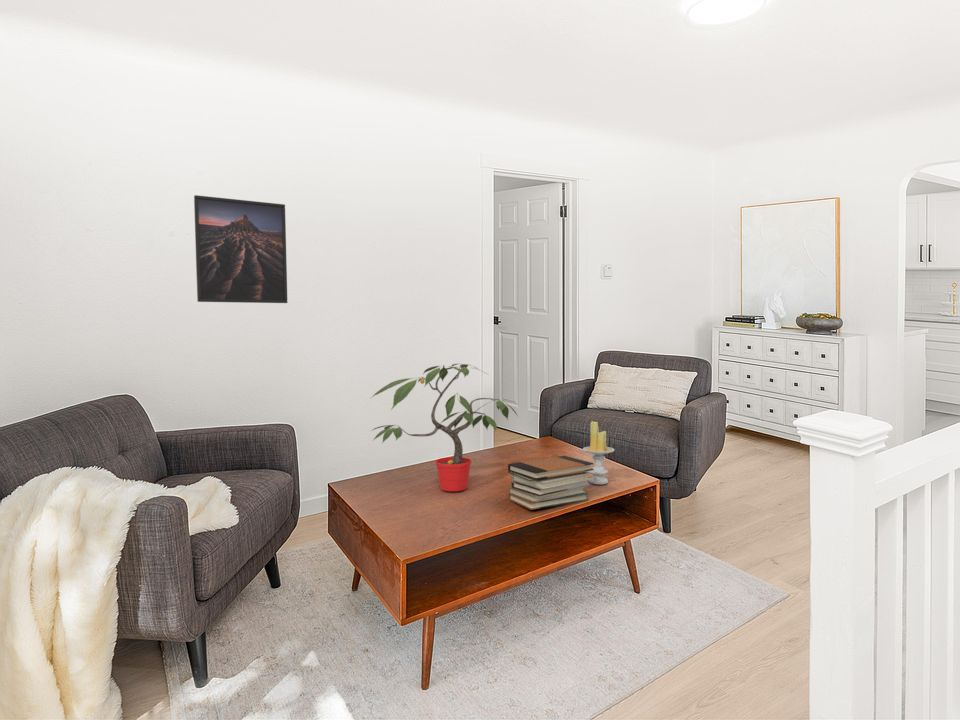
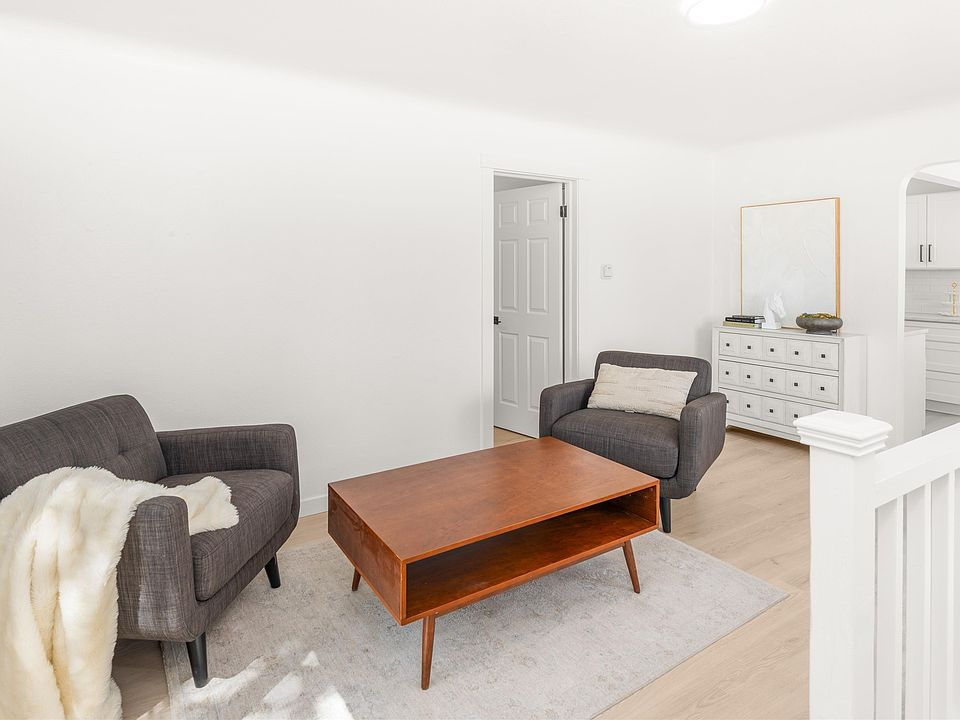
- potted plant (445, 426)
- book stack (550, 481)
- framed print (242, 251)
- candle (598, 451)
